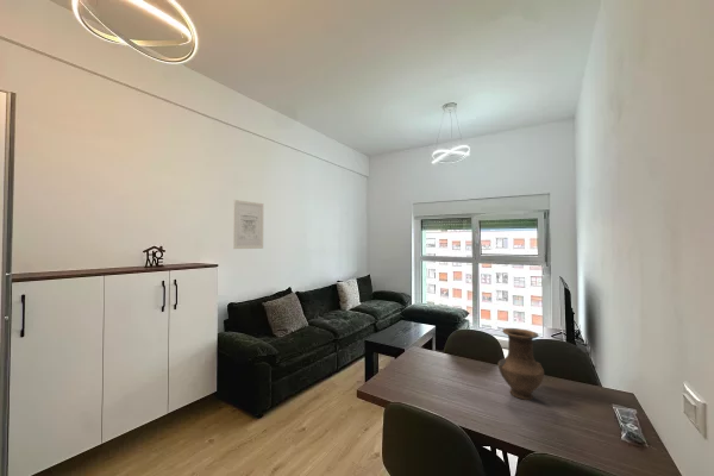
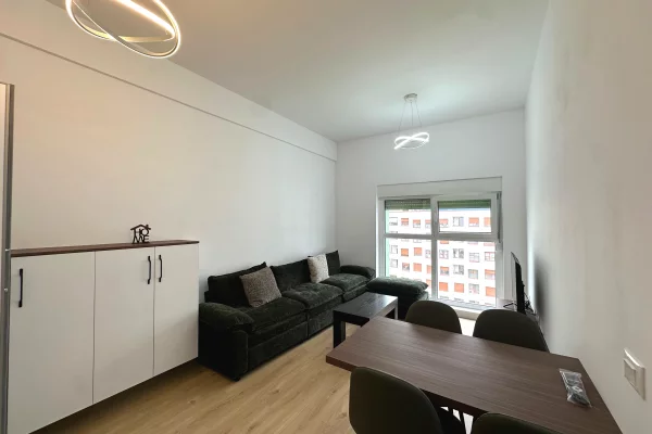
- vase (520, 363)
- wall art (249, 225)
